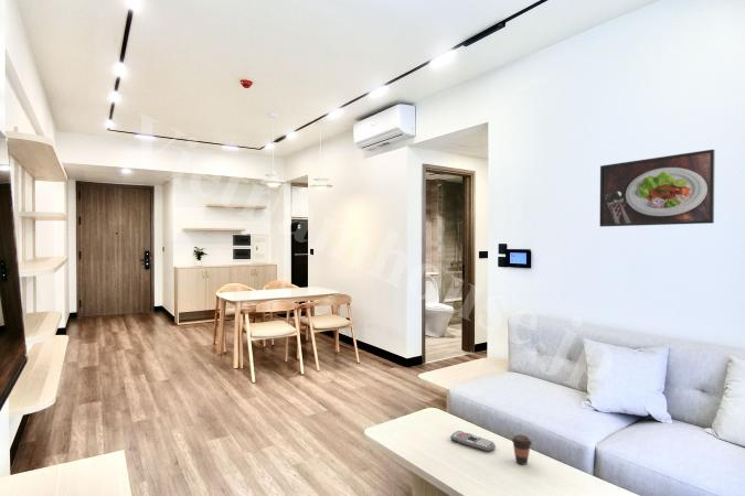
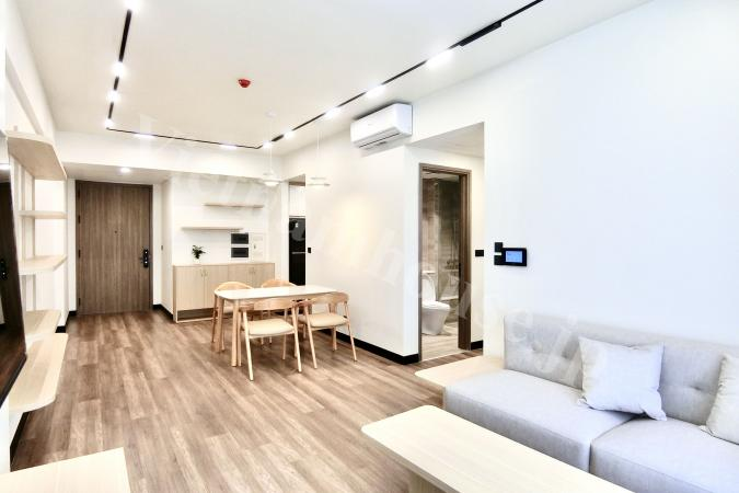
- coffee cup (521, 450)
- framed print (651, 192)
- remote control (472, 441)
